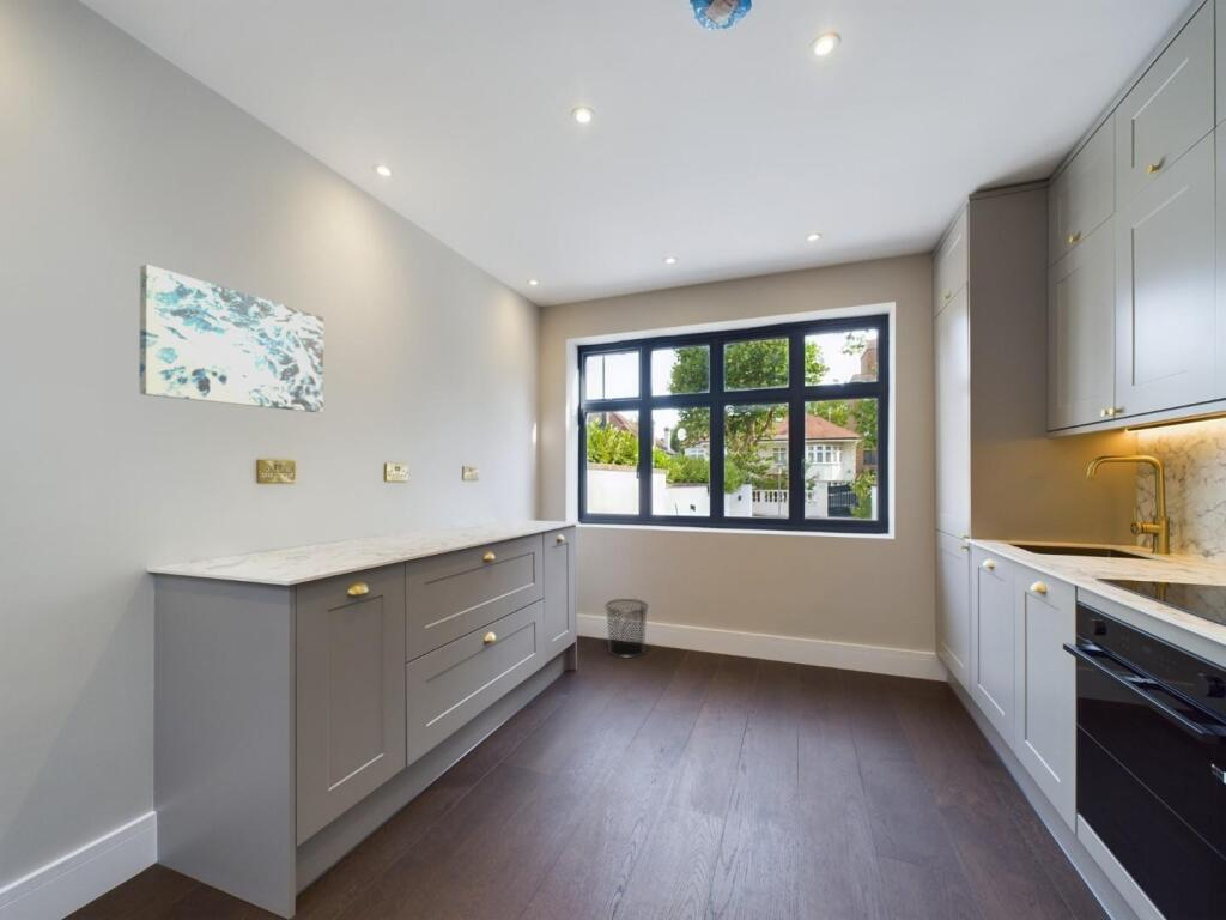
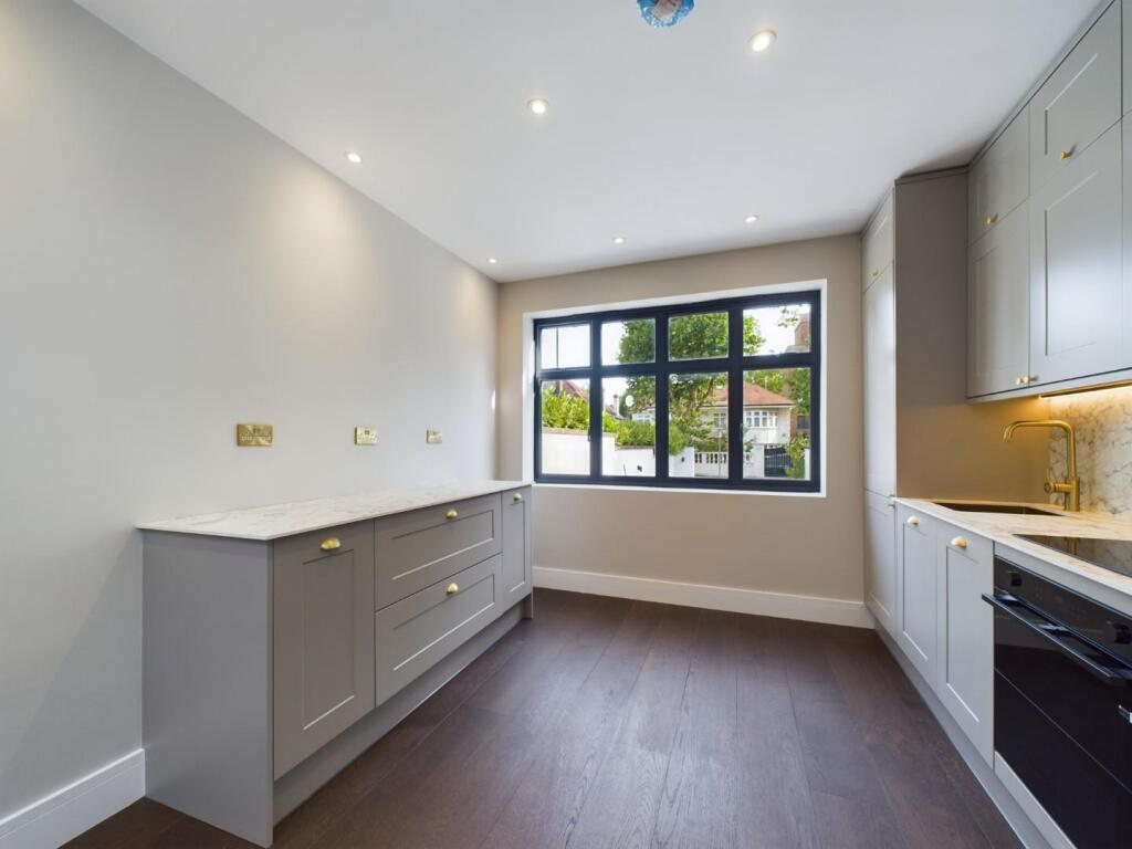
- waste bin (626, 628)
- wall art (244, 350)
